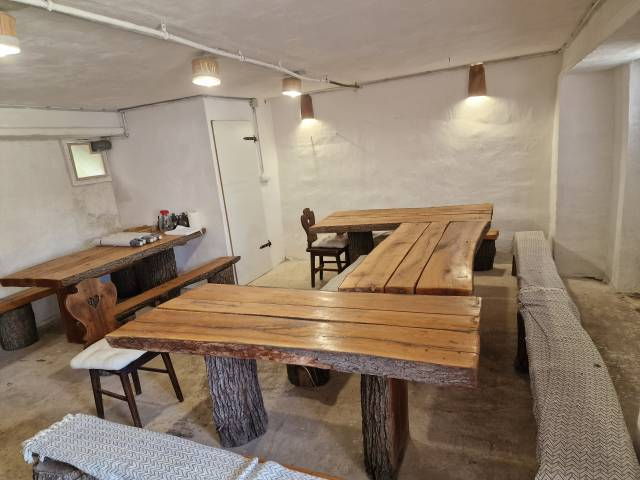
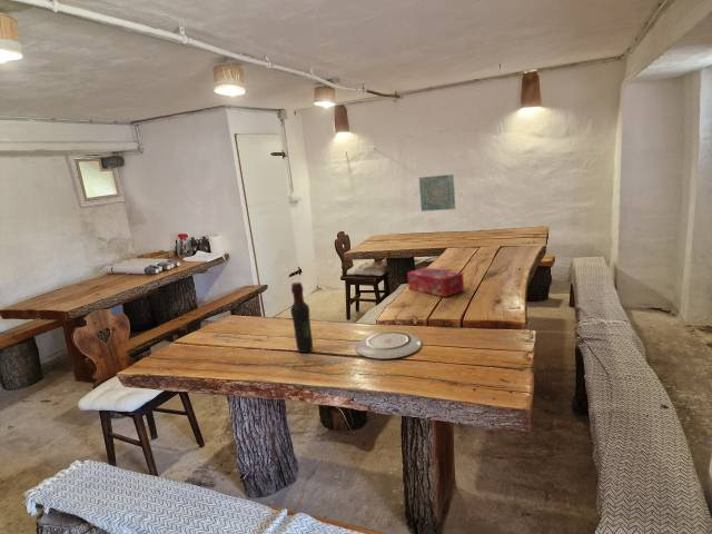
+ wall art (436, 192)
+ wine bottle (300, 317)
+ plate (388, 342)
+ tissue box (434, 280)
